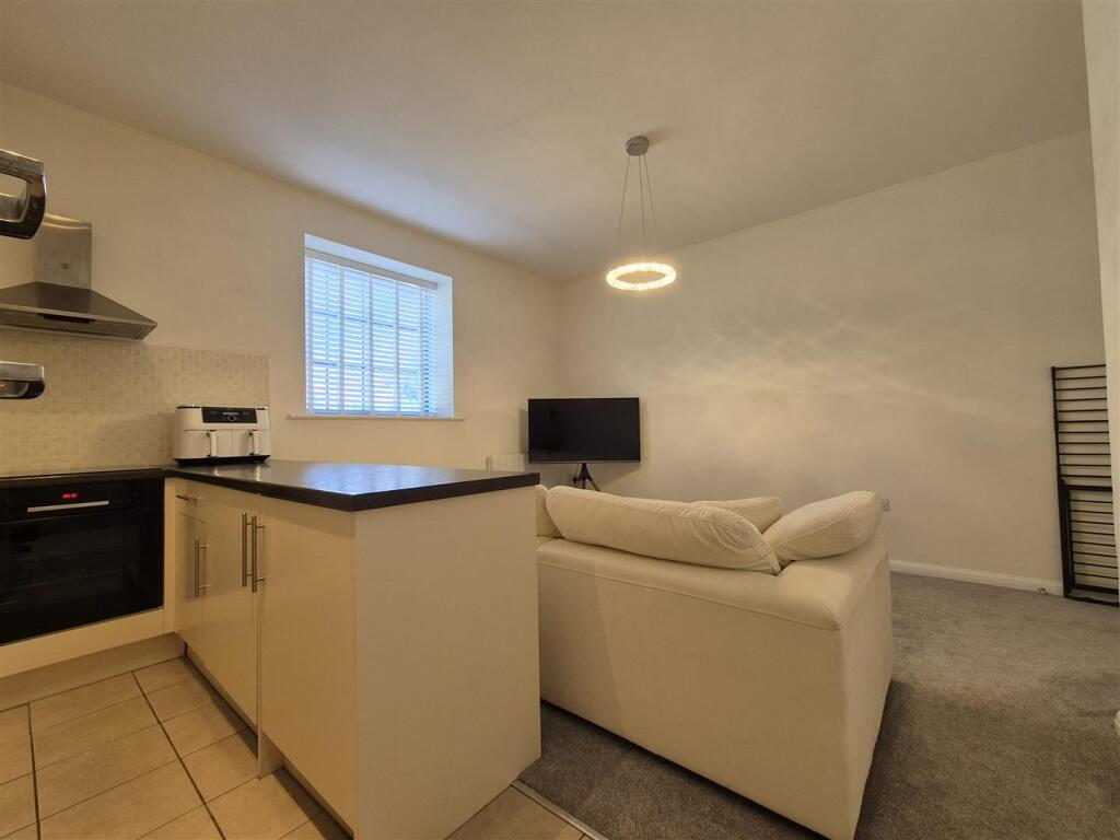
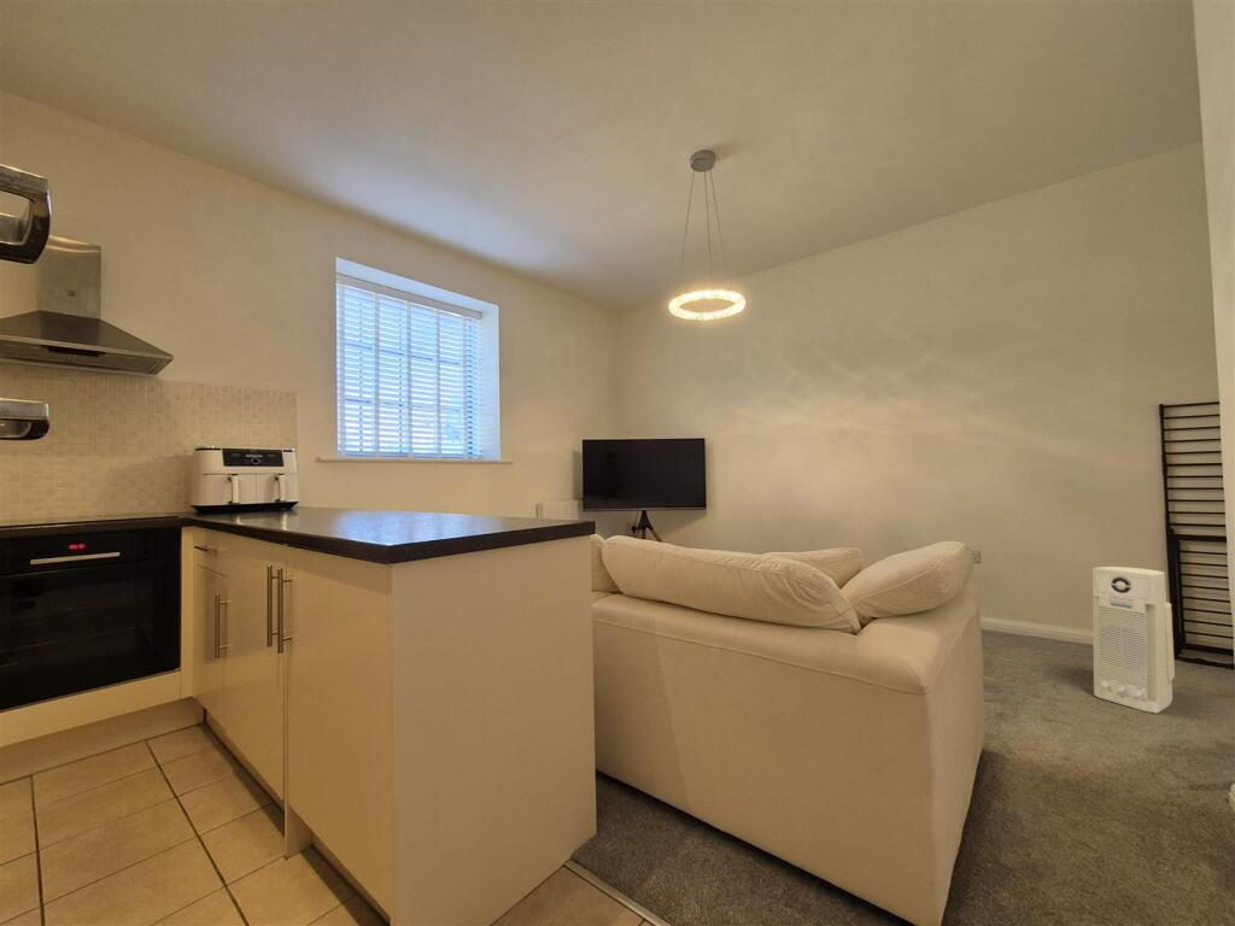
+ air purifier (1134, 632)
